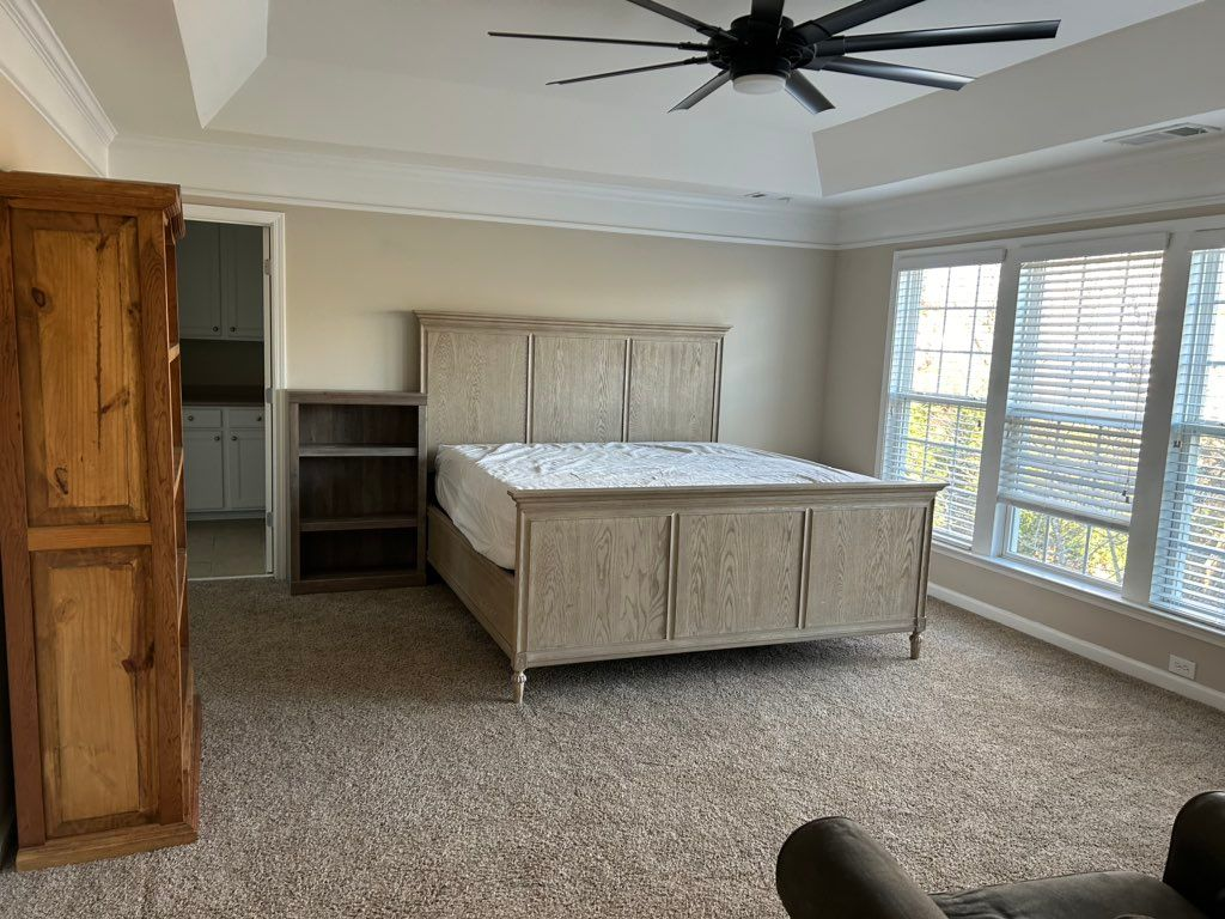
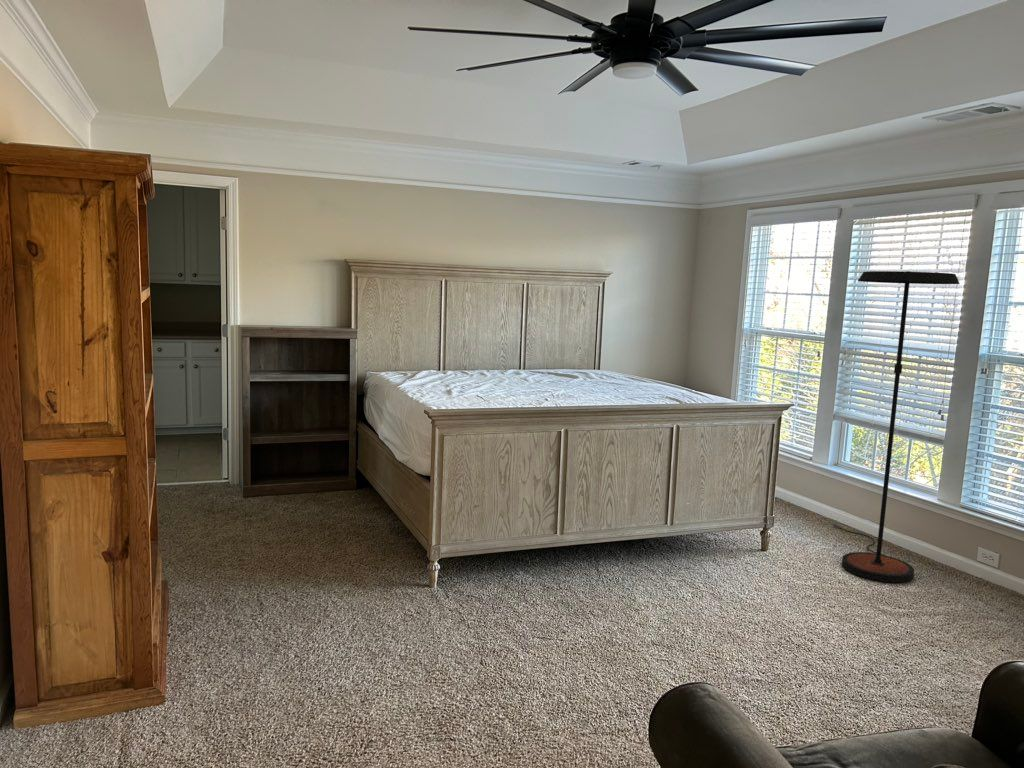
+ floor lamp (890, 420)
